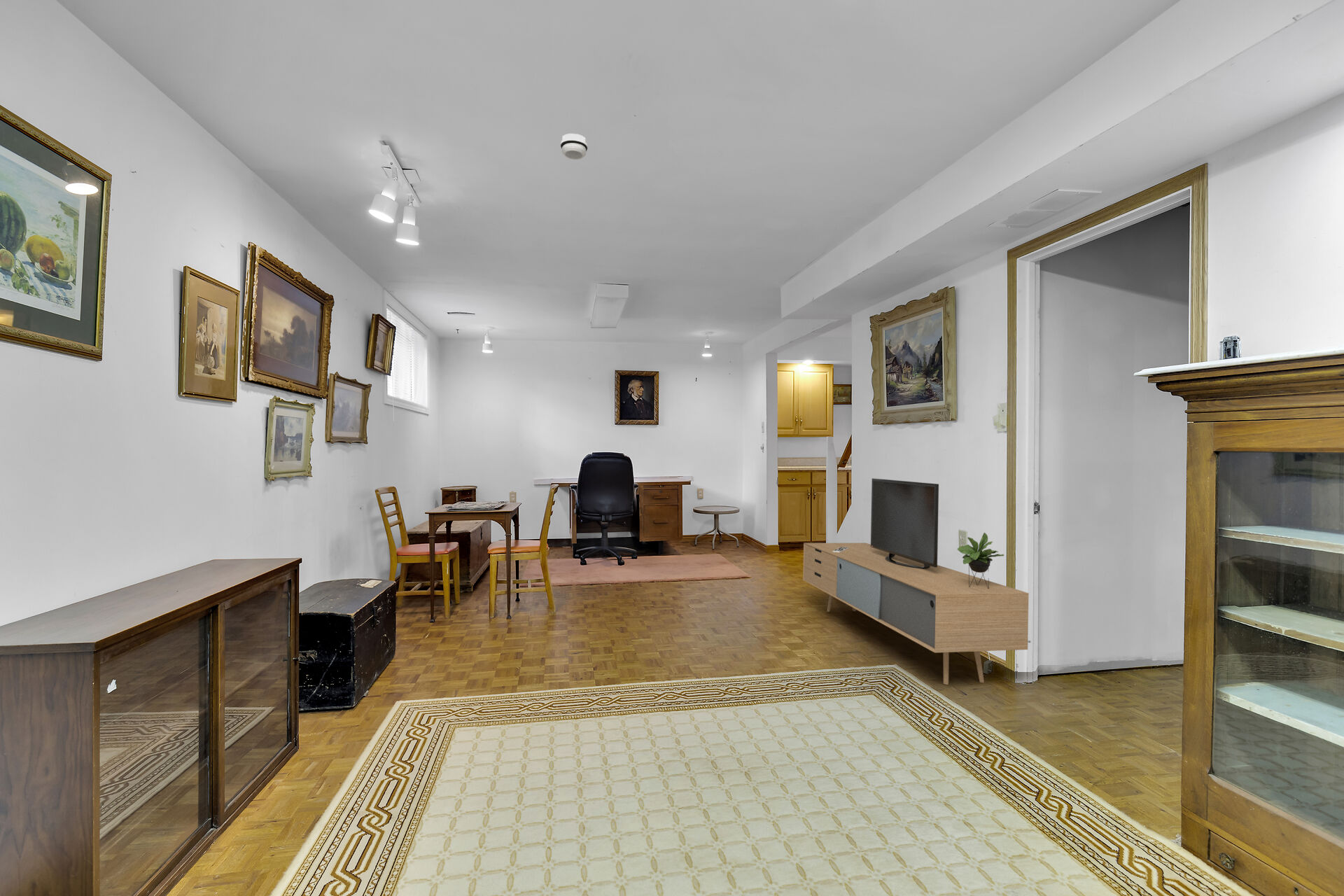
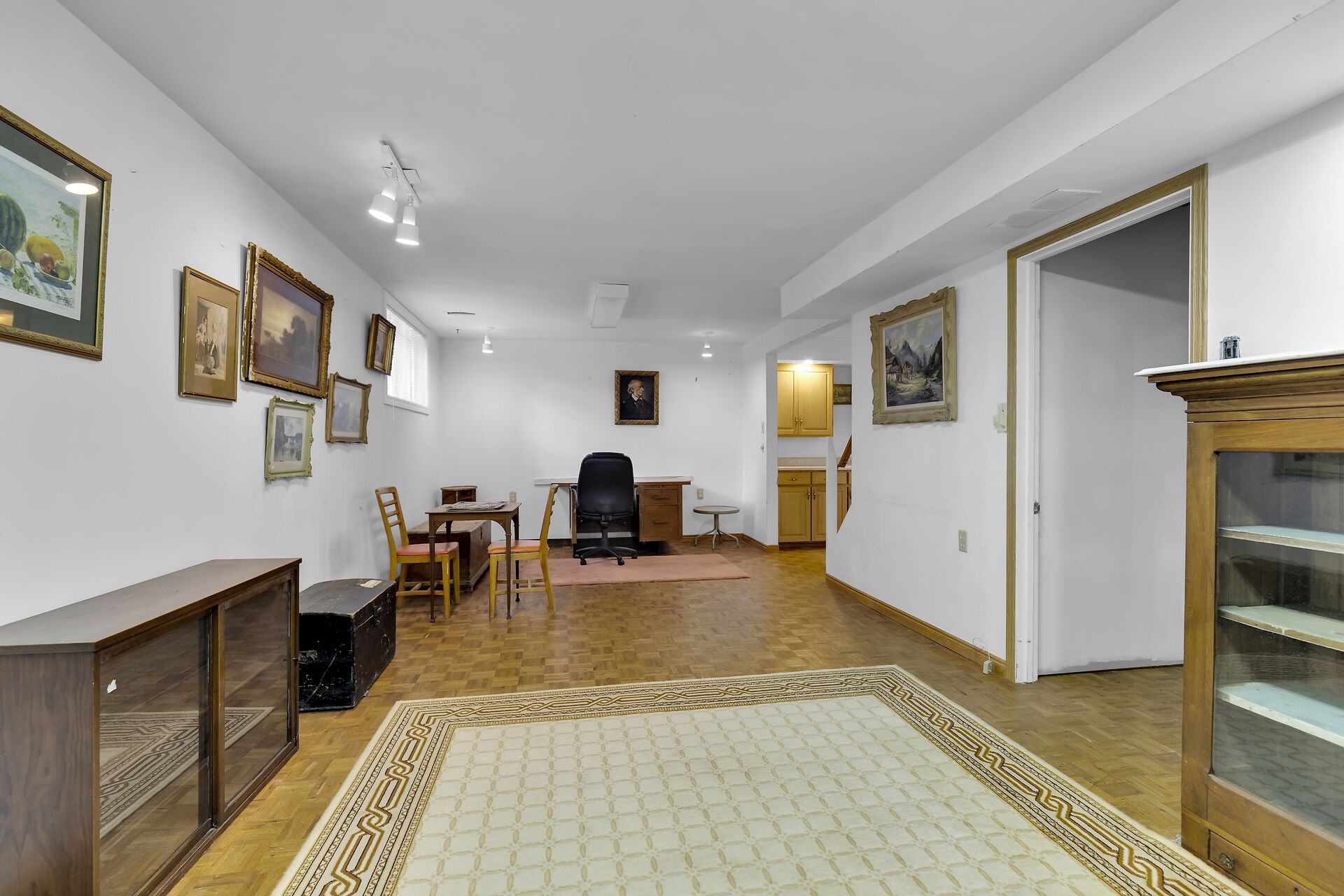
- media console (895, 560)
- smoke detector (574, 147)
